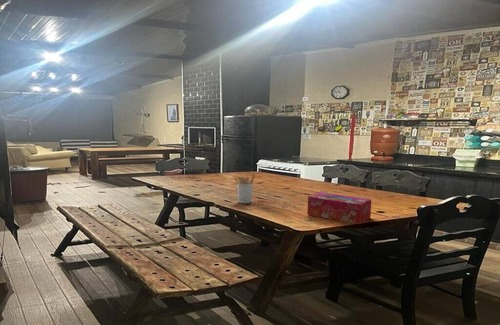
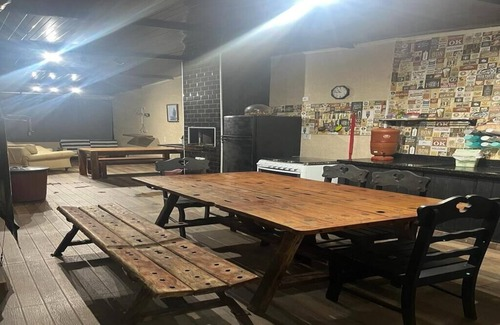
- tissue box (338, 207)
- utensil holder (244, 188)
